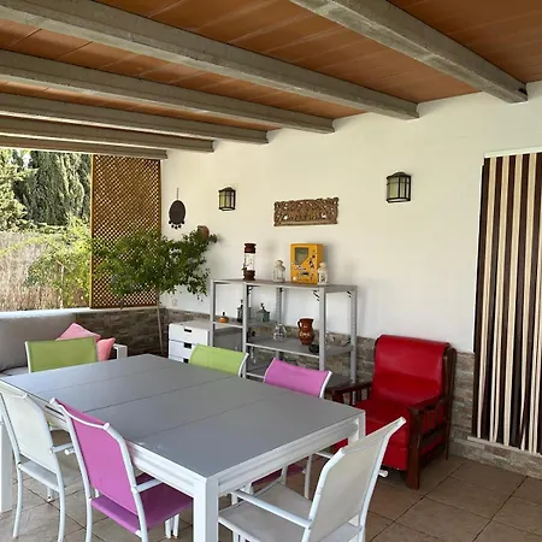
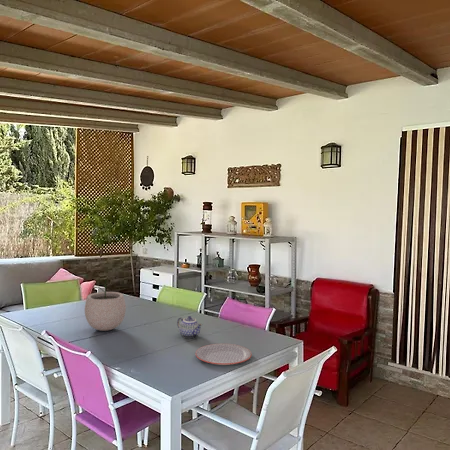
+ teapot (189, 326)
+ plate (223, 355)
+ plant pot (105, 304)
